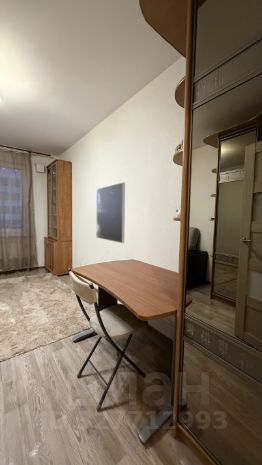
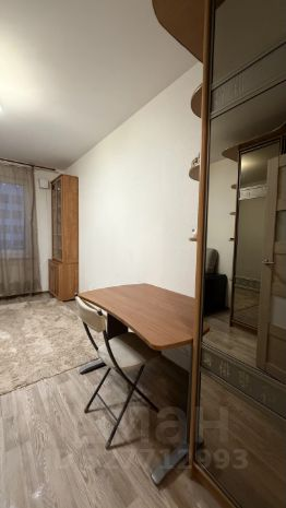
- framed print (108, 213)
